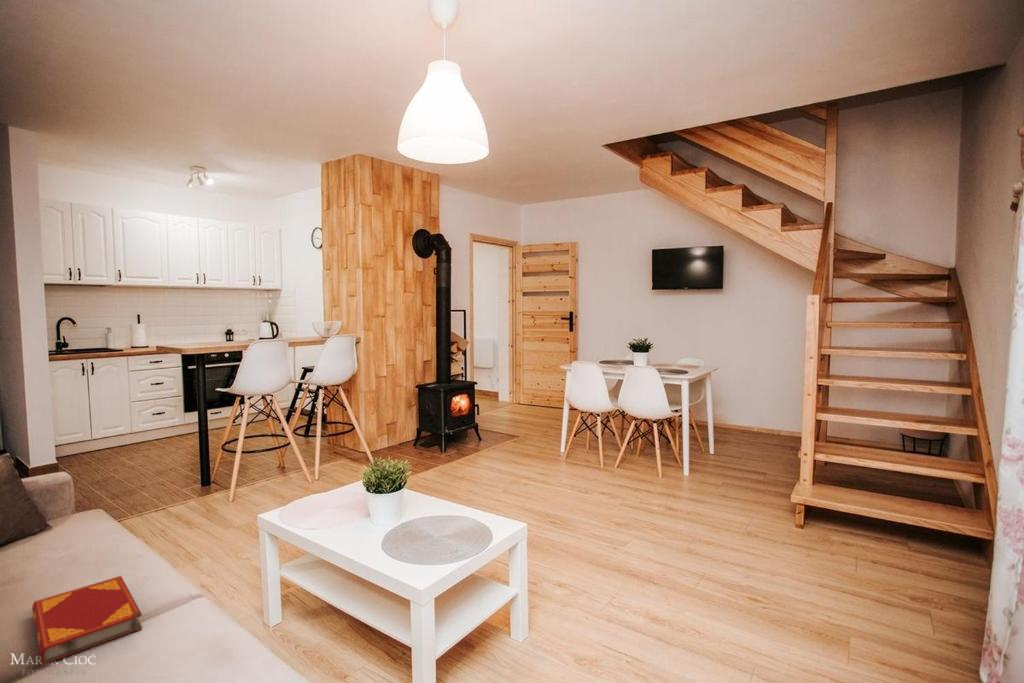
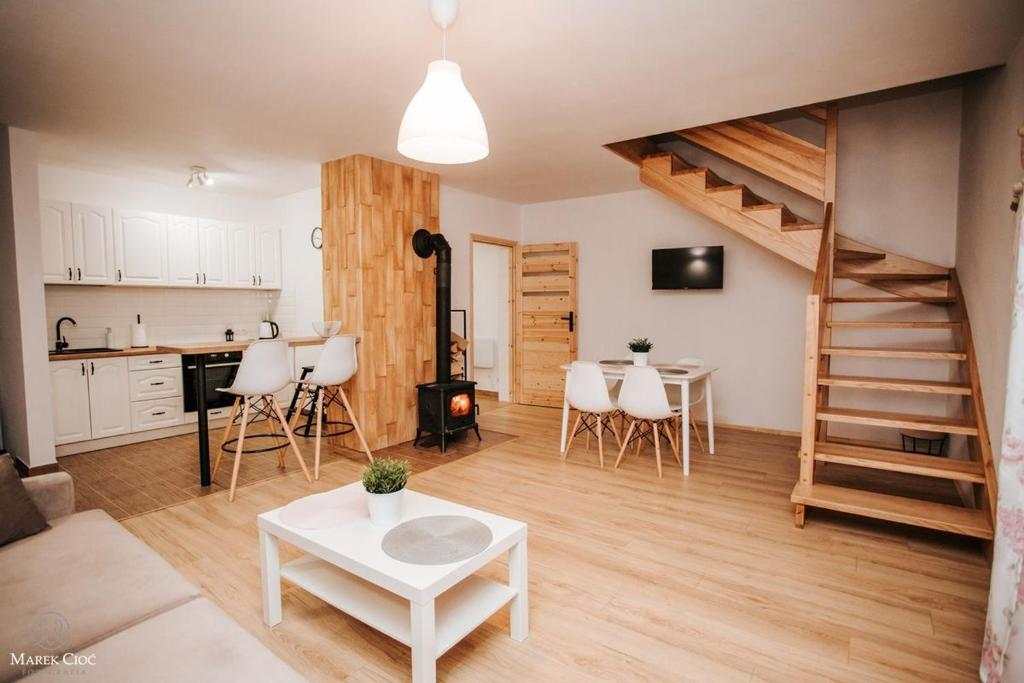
- hardback book (86, 615)
